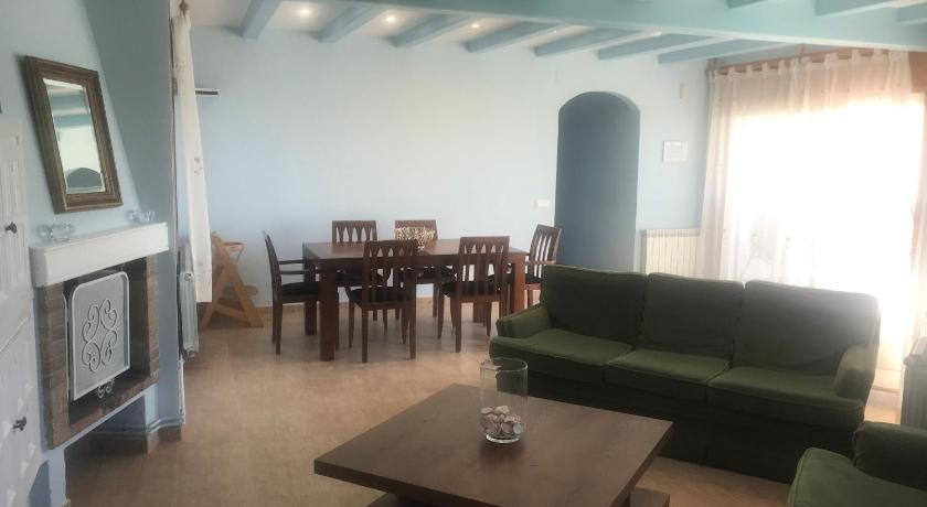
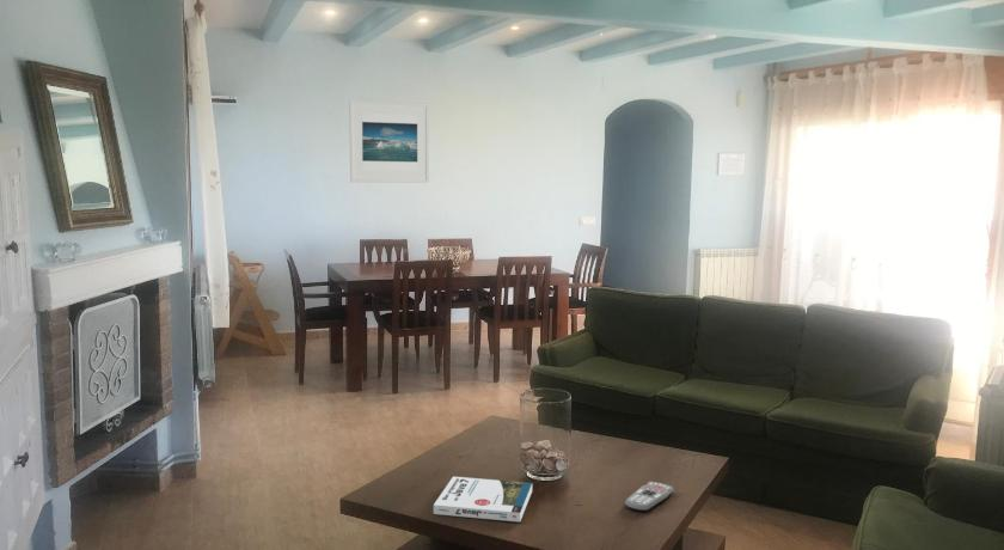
+ book (484, 497)
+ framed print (390, 142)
+ remote control (648, 496)
